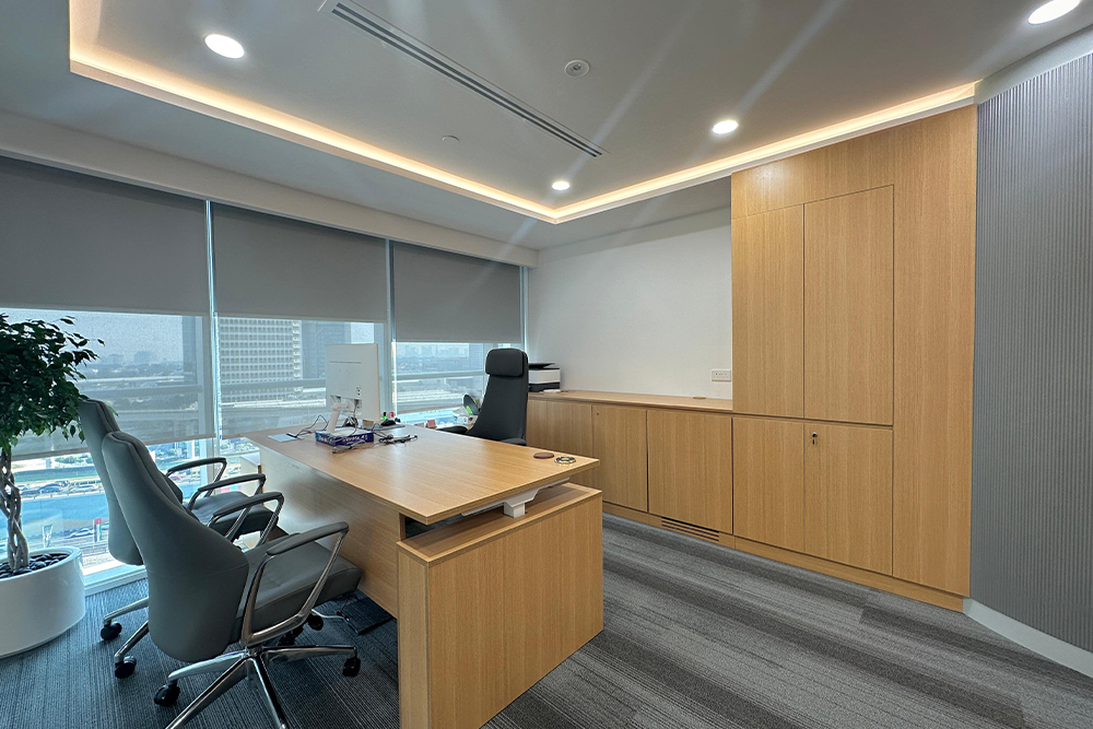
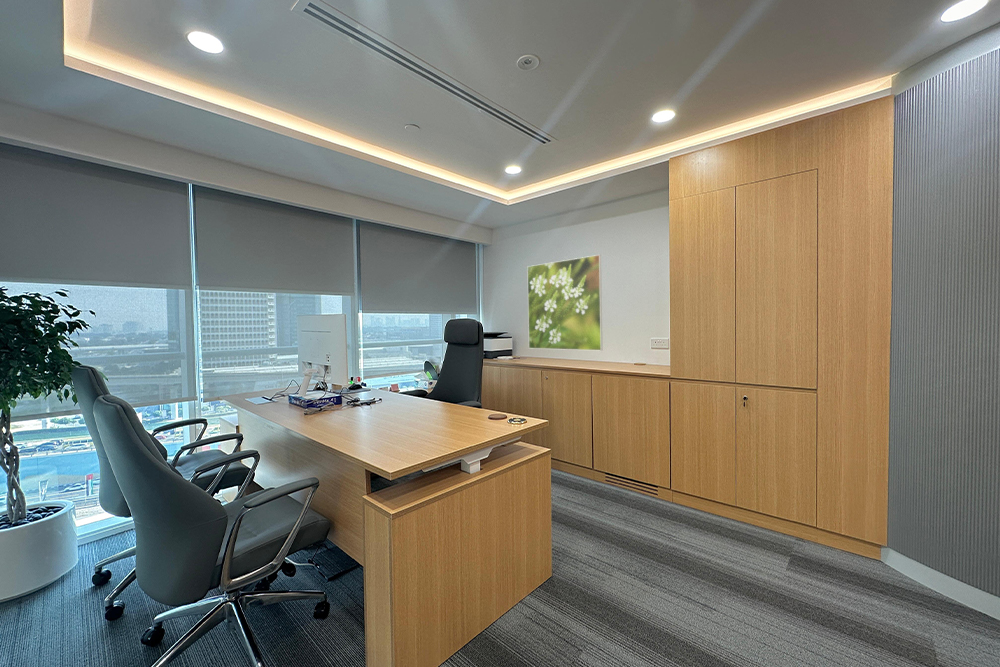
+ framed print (562, 305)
